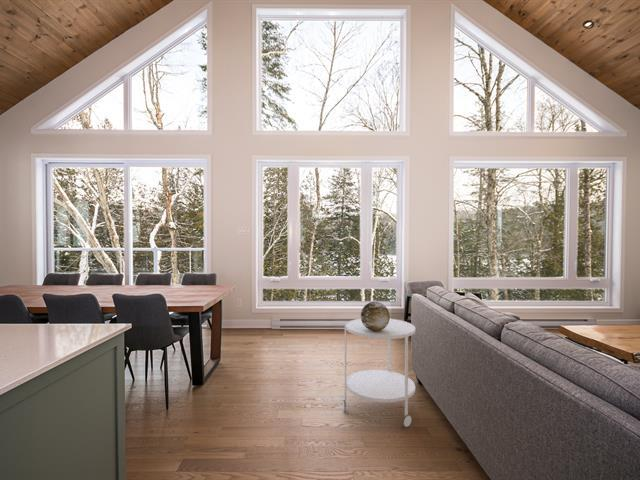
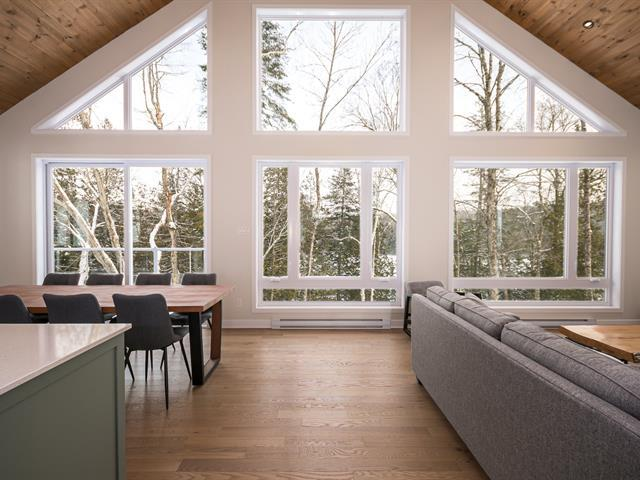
- decorative orb (375, 316)
- side table (379, 370)
